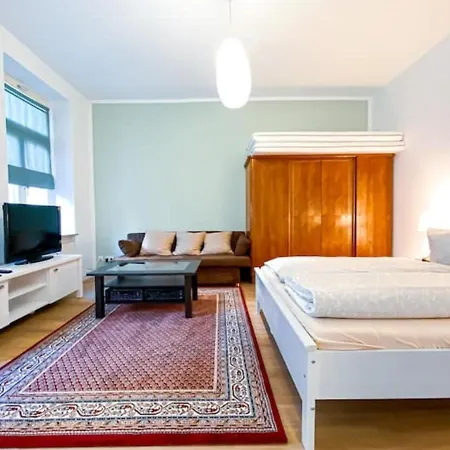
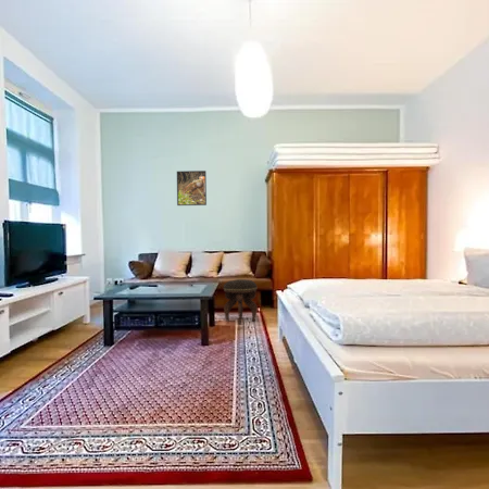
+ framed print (191, 188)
+ footstool (240, 300)
